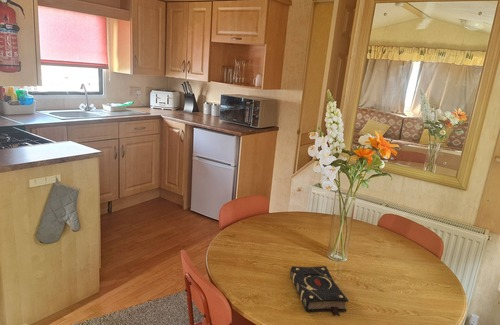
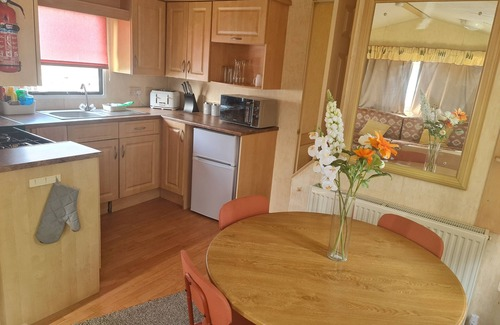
- book (317, 288)
